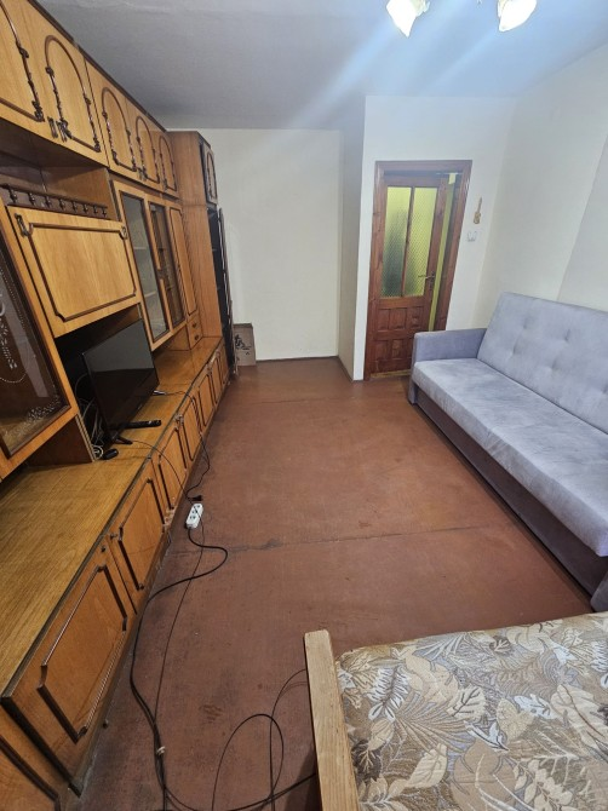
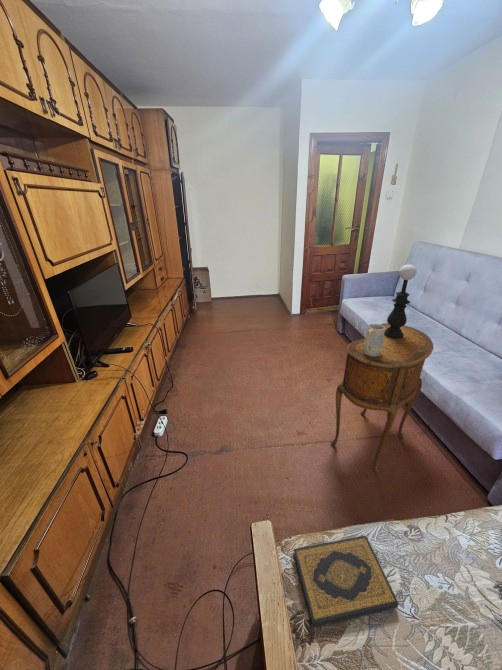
+ mug (372, 340)
+ side table (380, 396)
+ hardback book (341, 577)
+ table lamp (400, 301)
